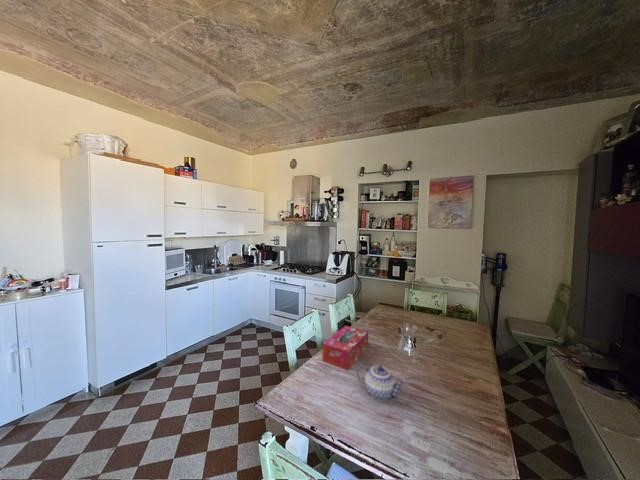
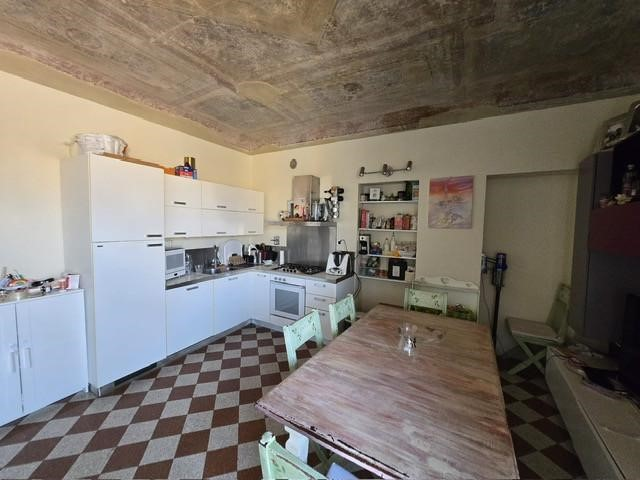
- tissue box (346, 345)
- teapot (380, 380)
